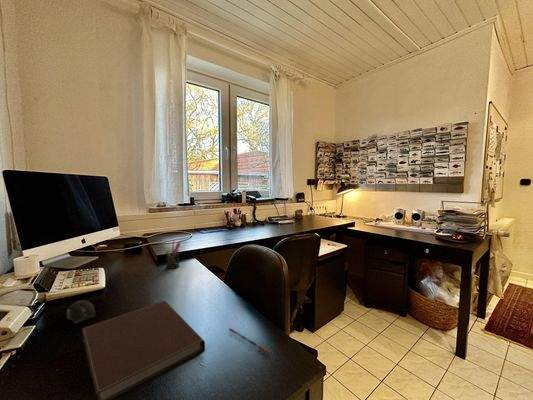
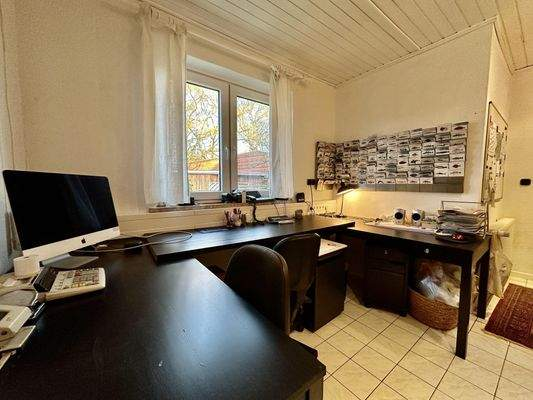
- pen (247, 339)
- computer mouse (80, 308)
- notebook (141, 339)
- pen holder (170, 253)
